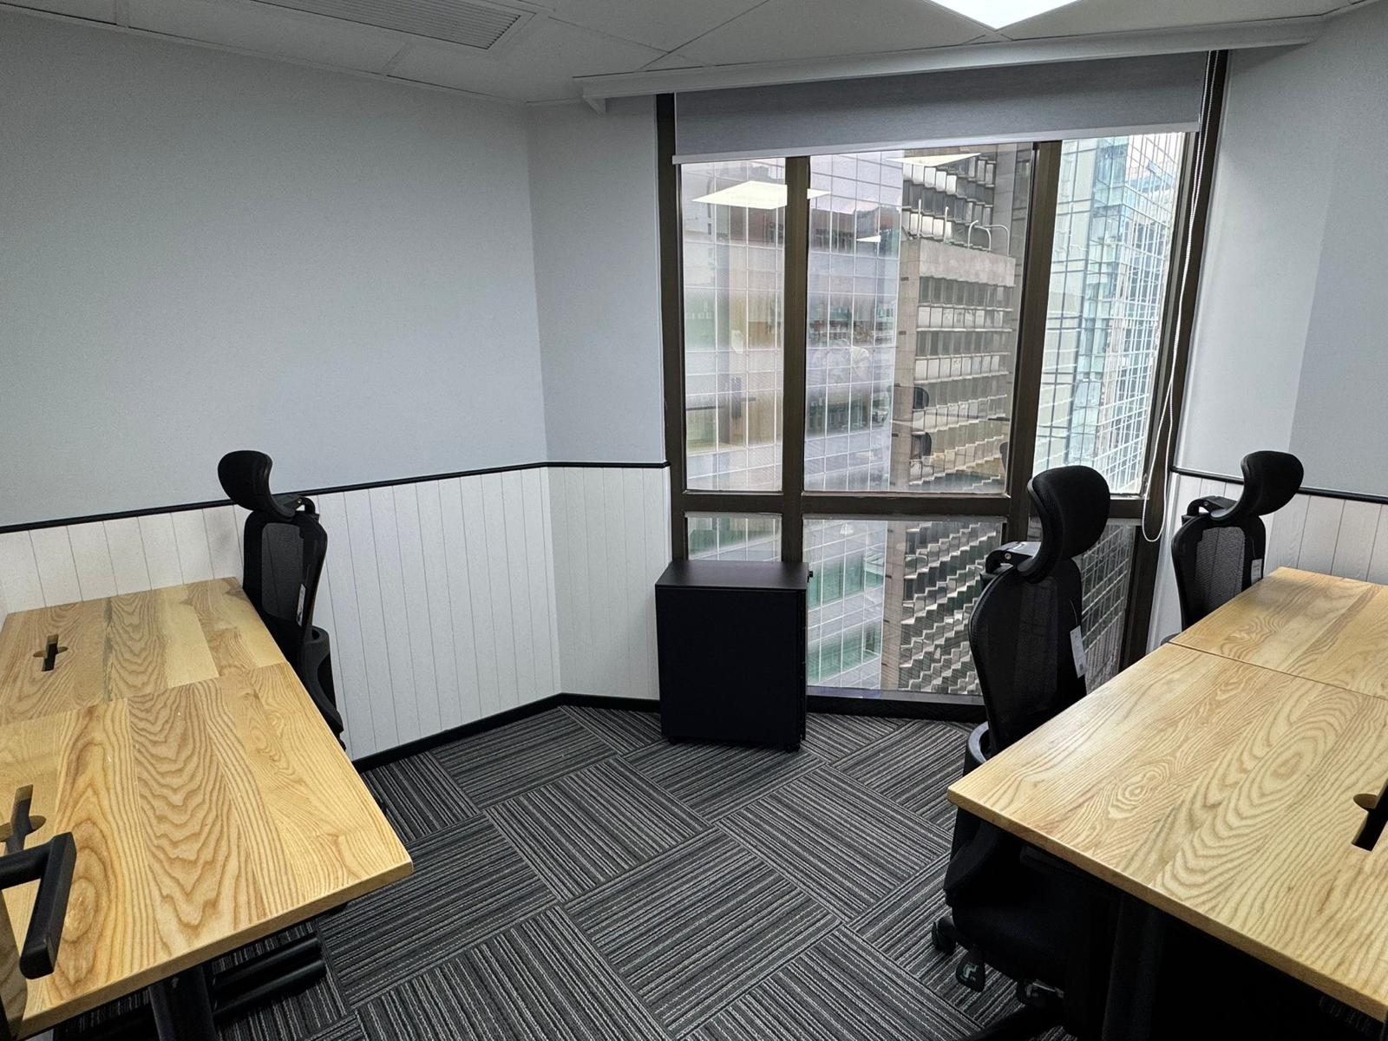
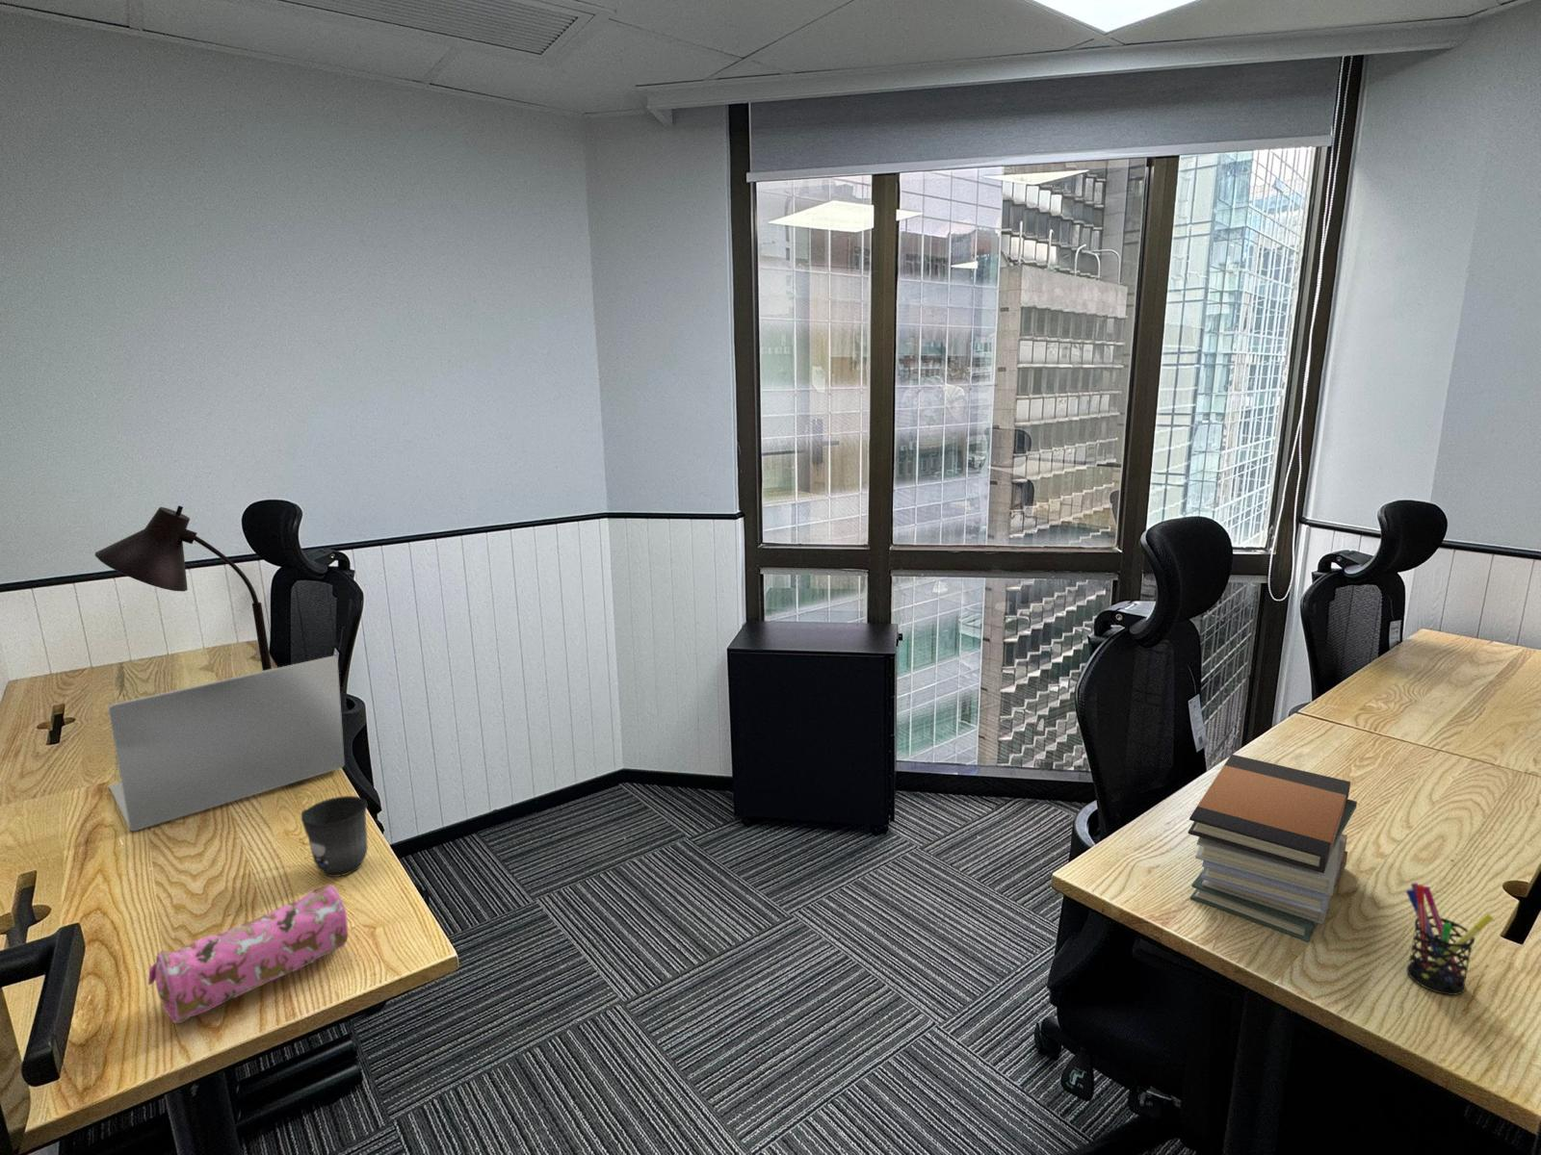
+ desk lamp (187, 590)
+ pen holder (1439, 939)
+ laptop (222, 722)
+ mug (331, 836)
+ pencil case (255, 950)
+ book stack (1272, 841)
